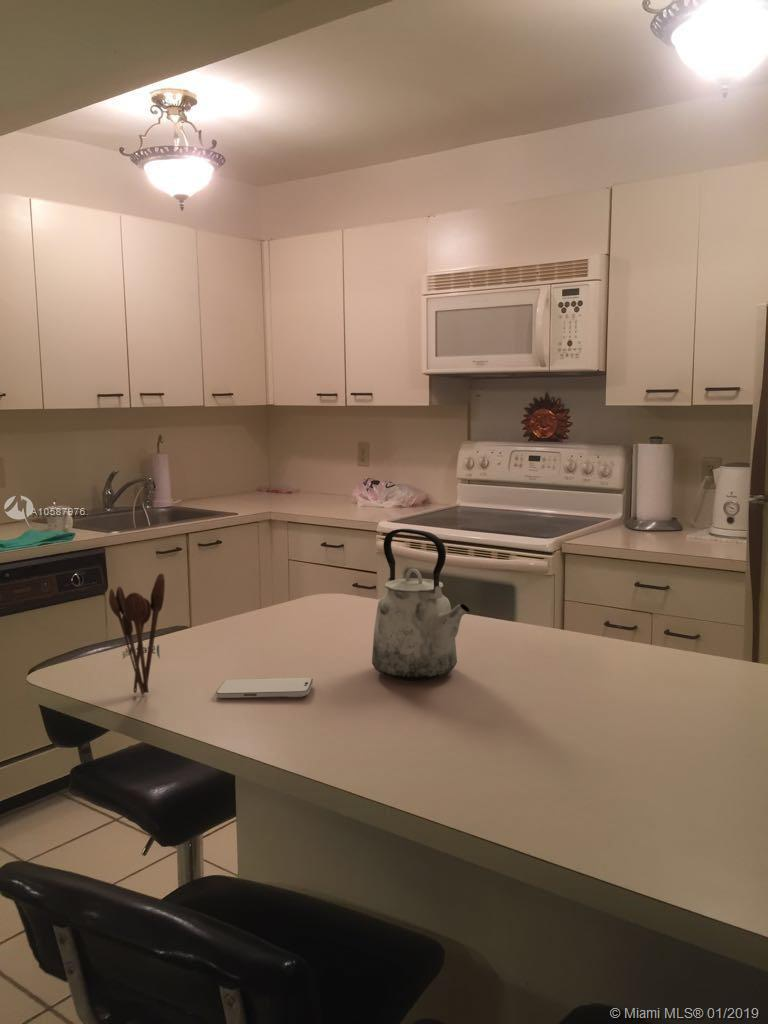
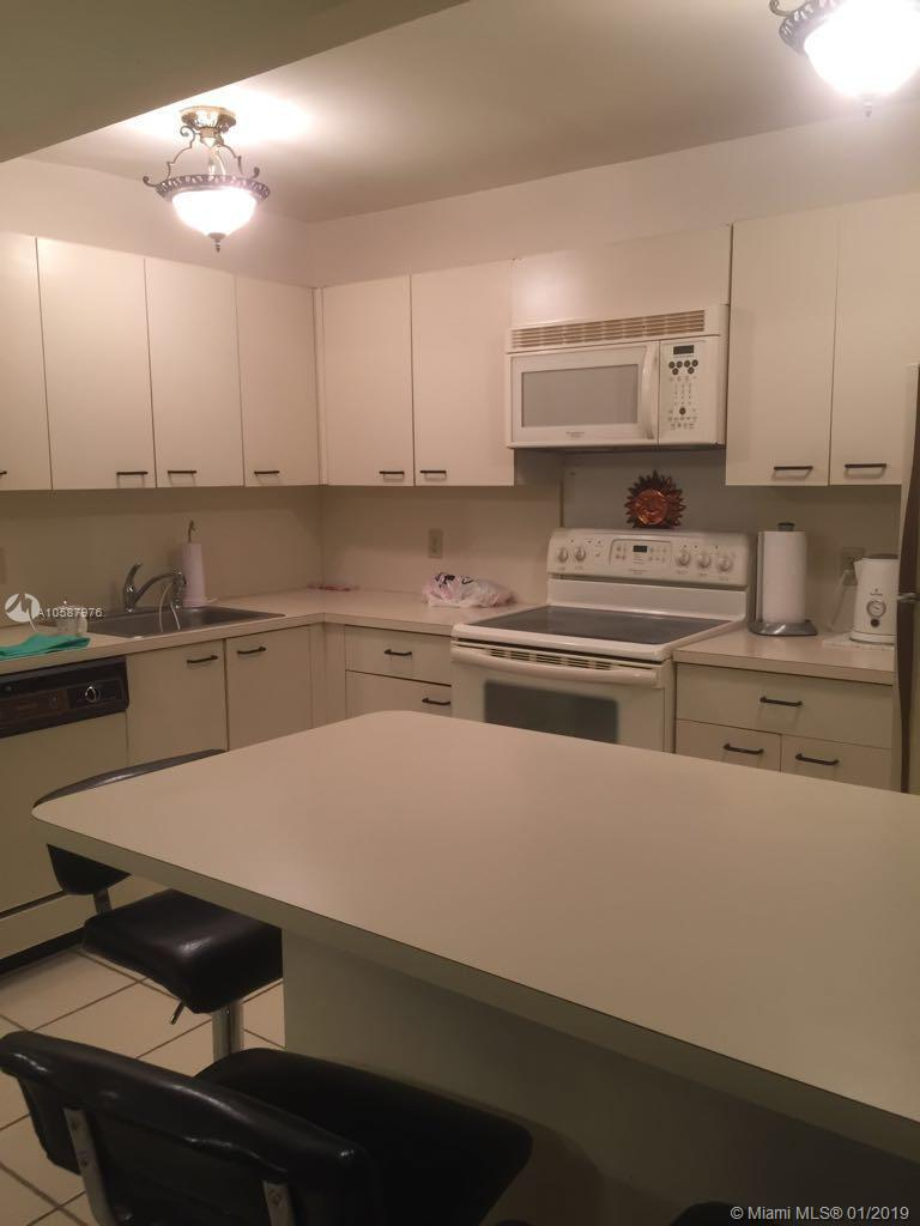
- smartphone (265, 687)
- utensil holder (142, 633)
- kettle (425, 604)
